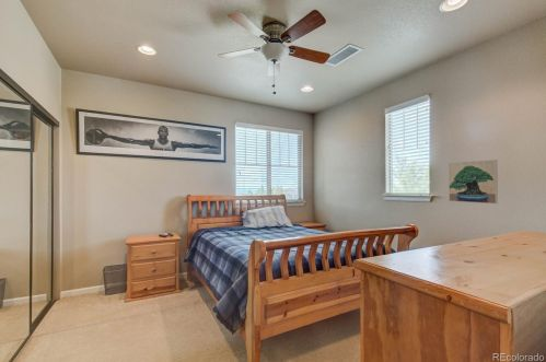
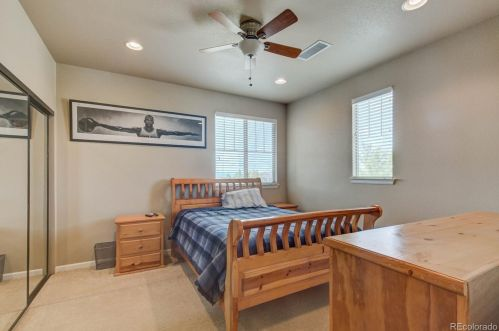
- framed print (471, 182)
